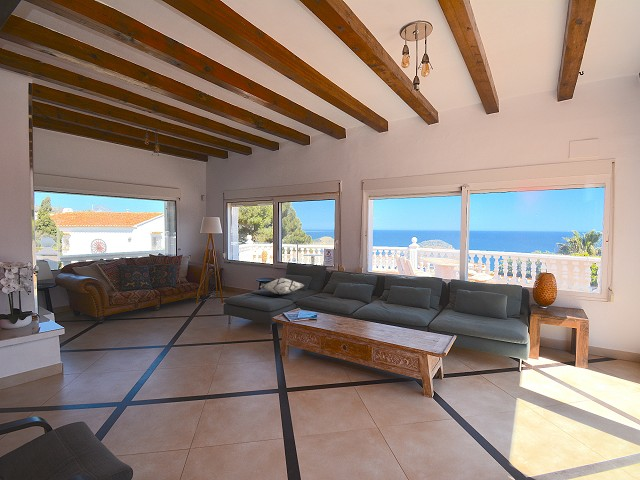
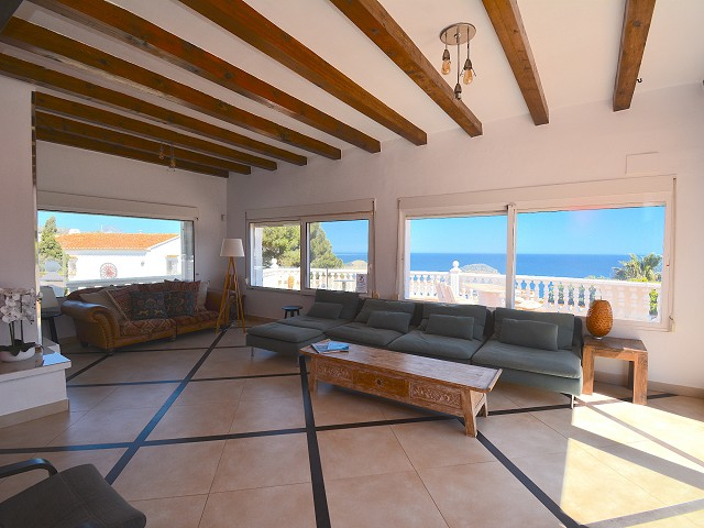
- decorative pillow (282, 286)
